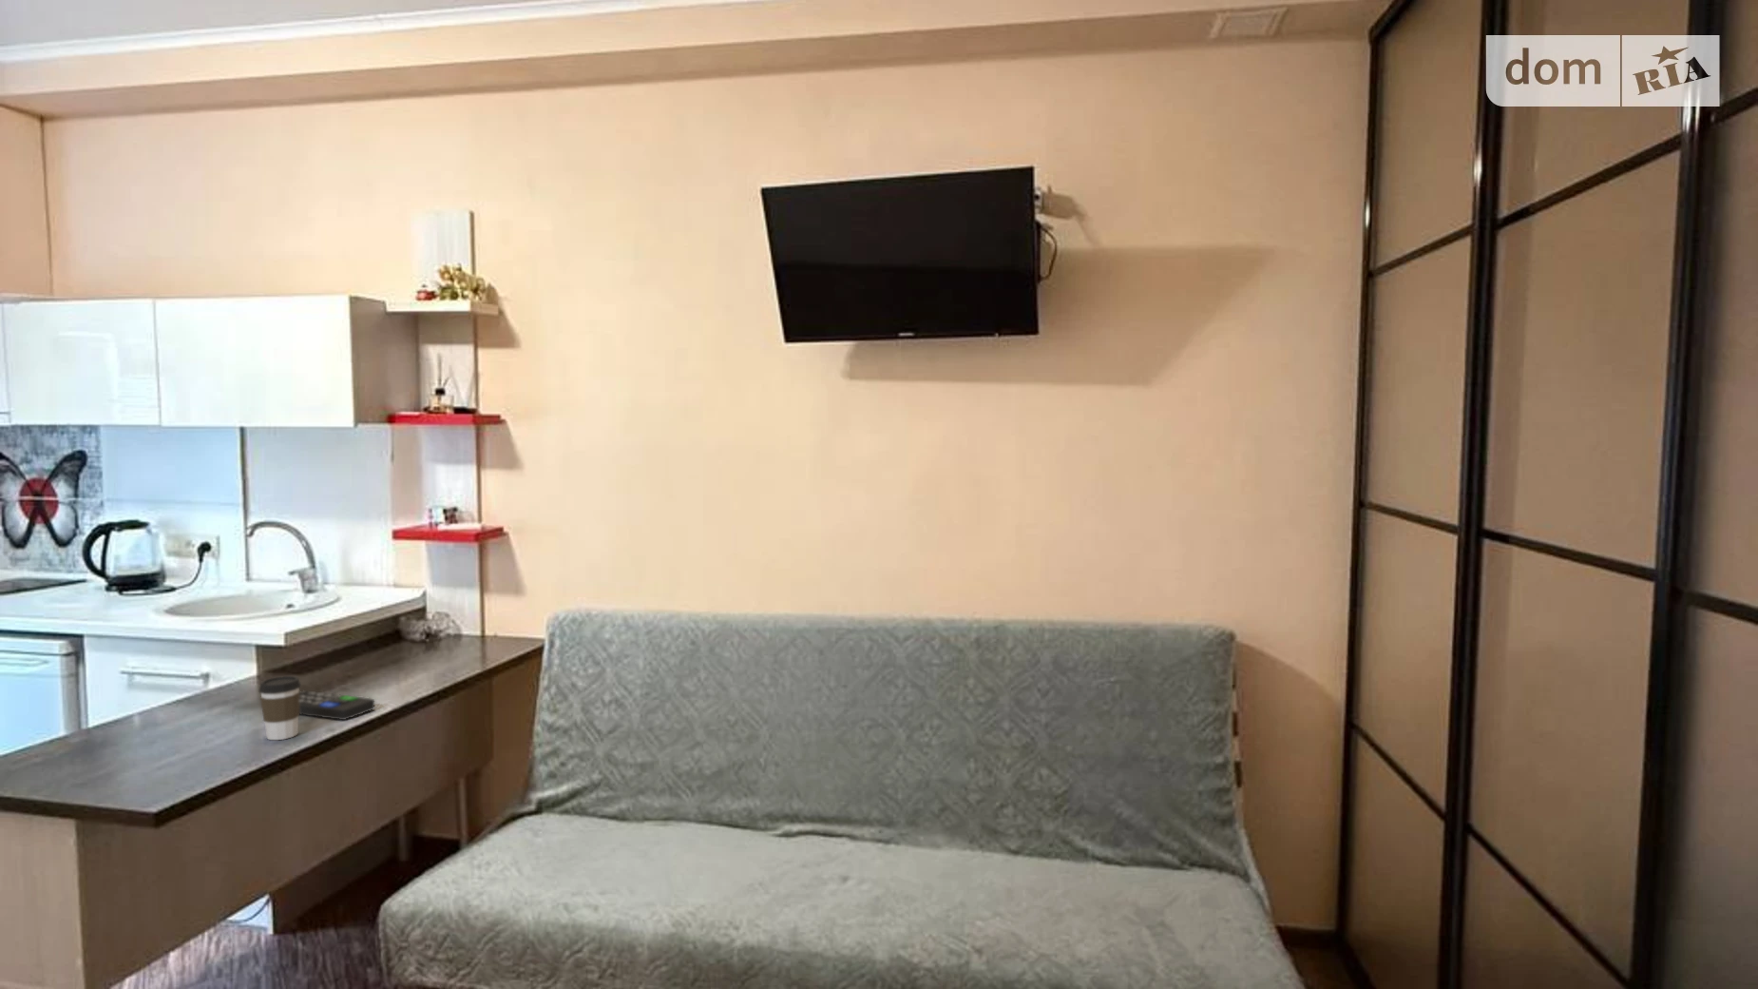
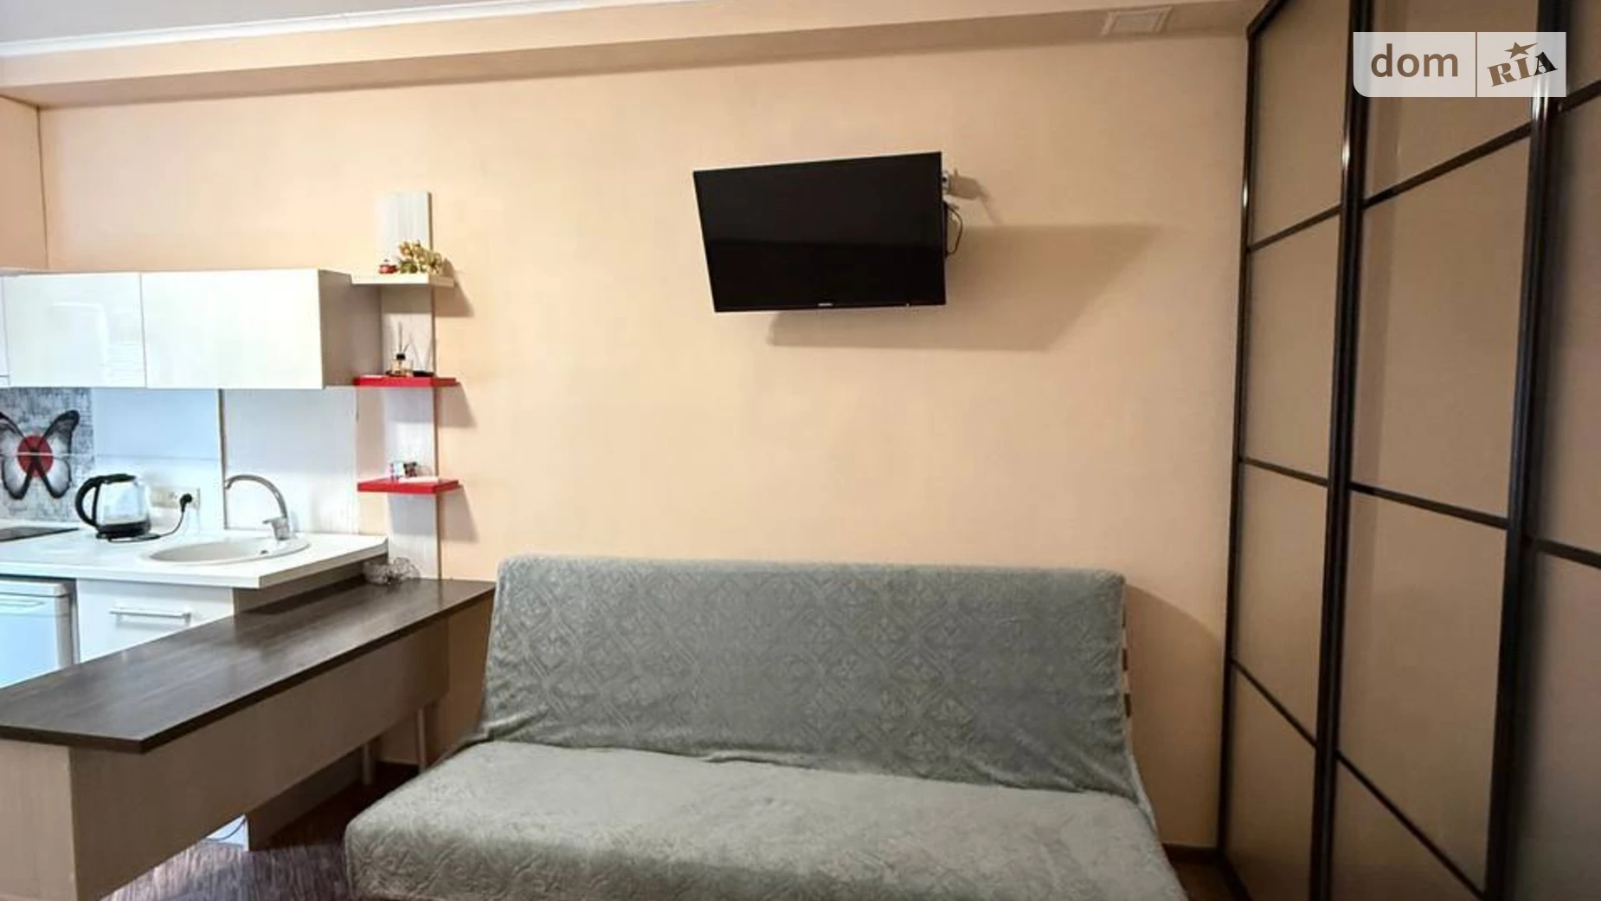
- remote control (324, 704)
- coffee cup (280, 708)
